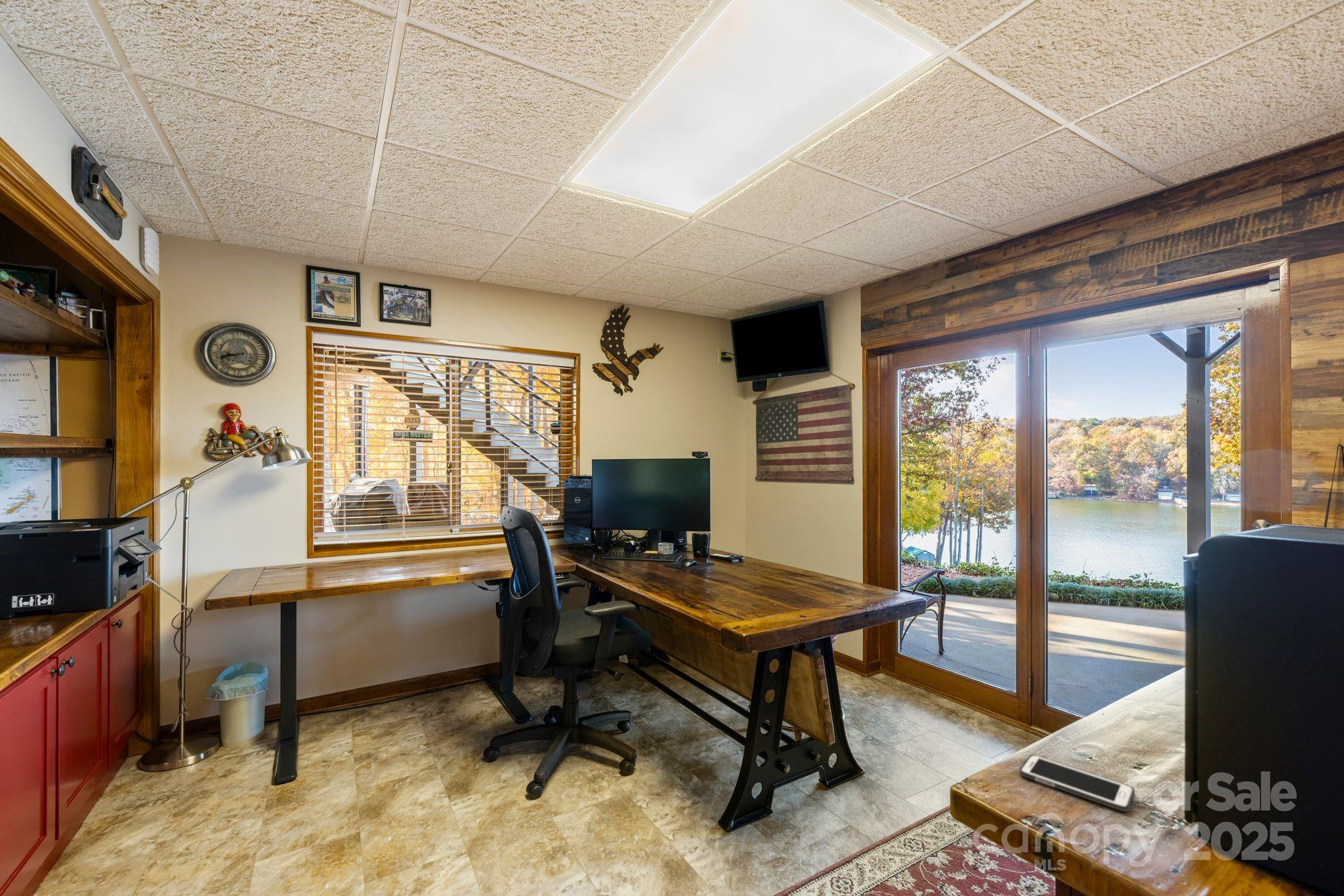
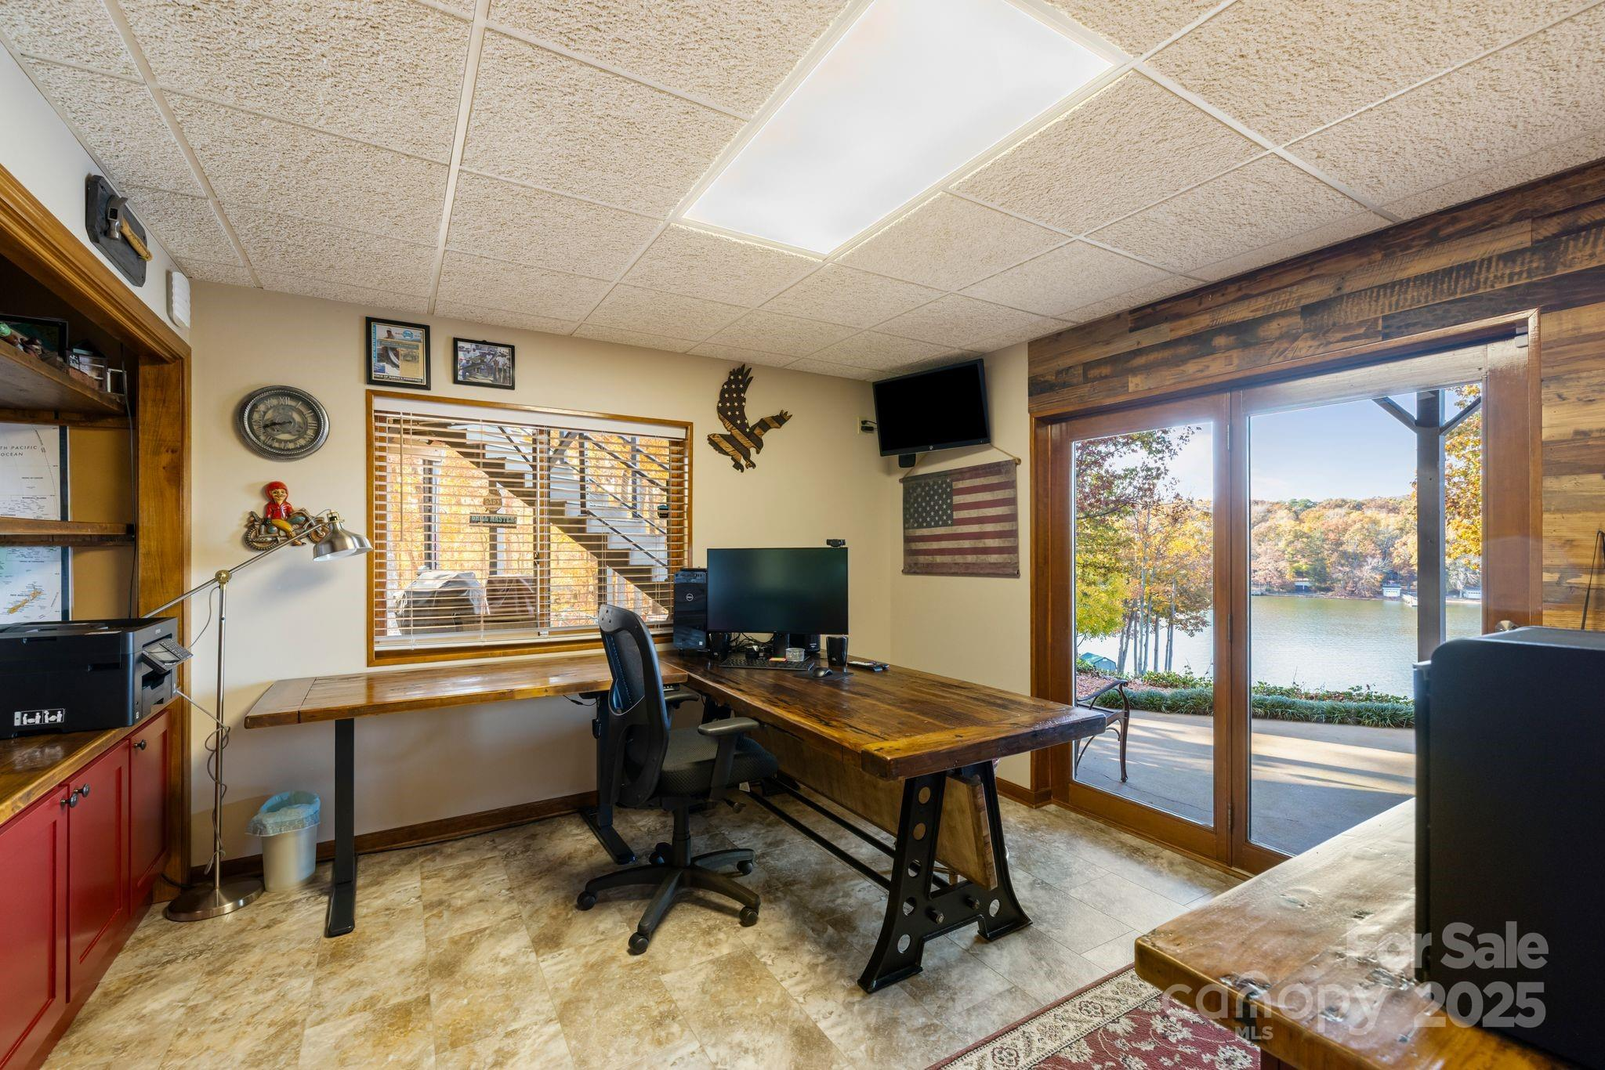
- cell phone (1075, 781)
